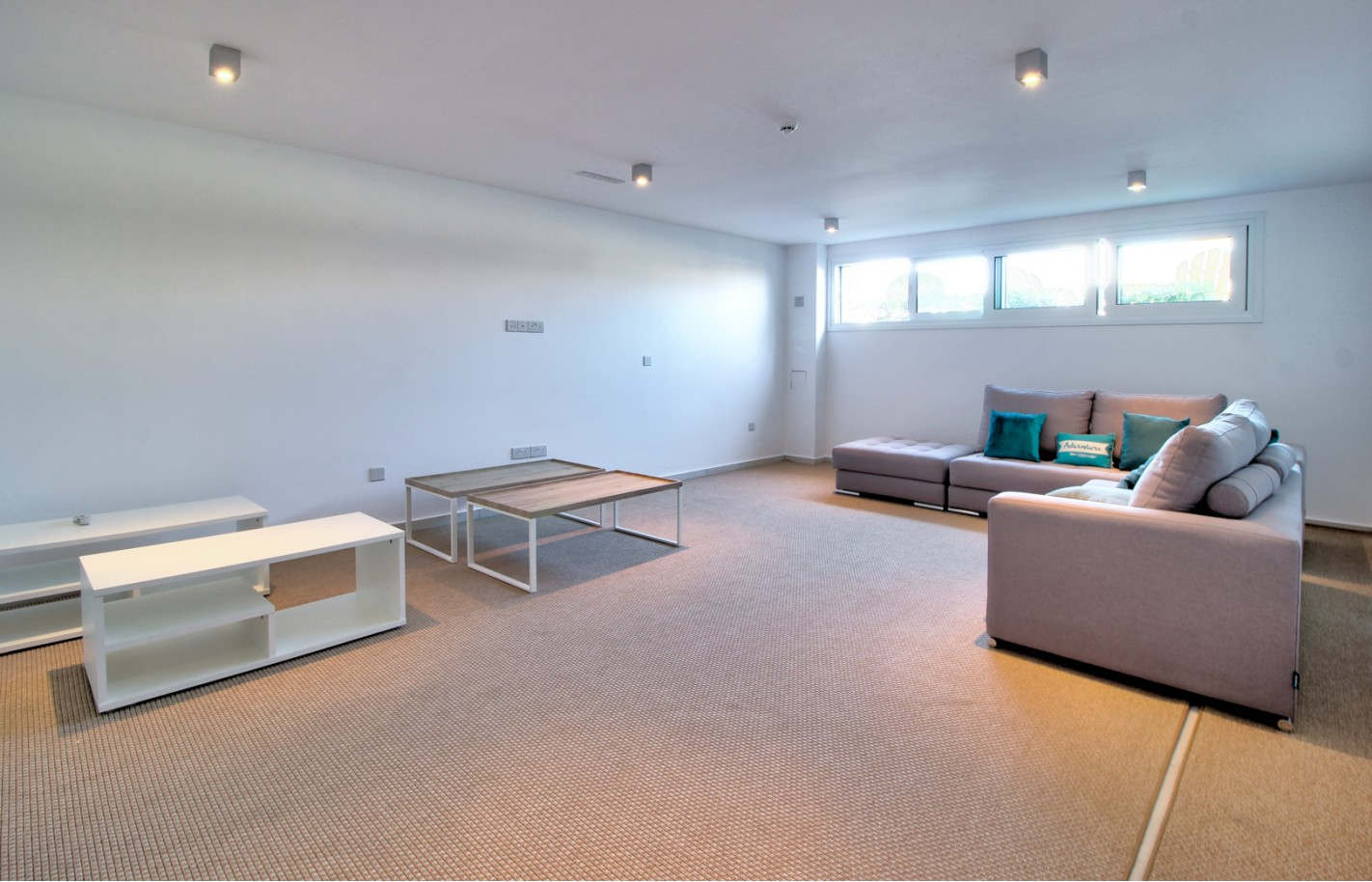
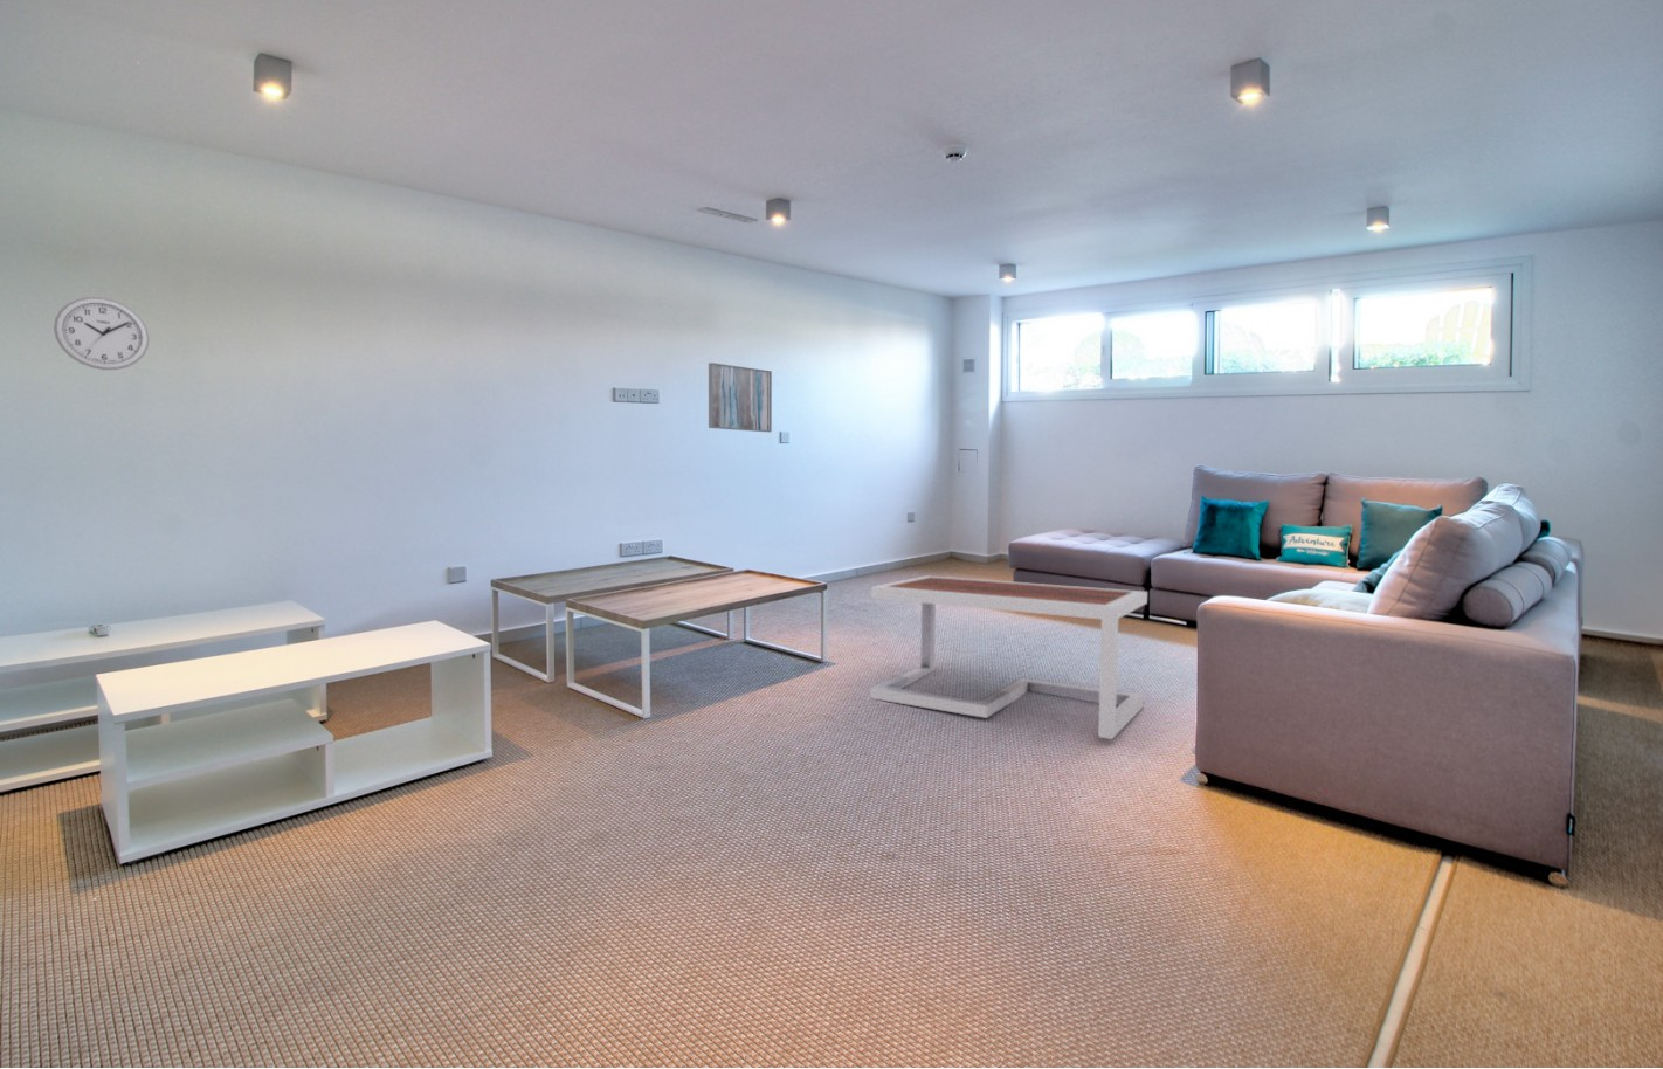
+ wall clock (103, 333)
+ wall art (741, 398)
+ coffee table (1013, 611)
